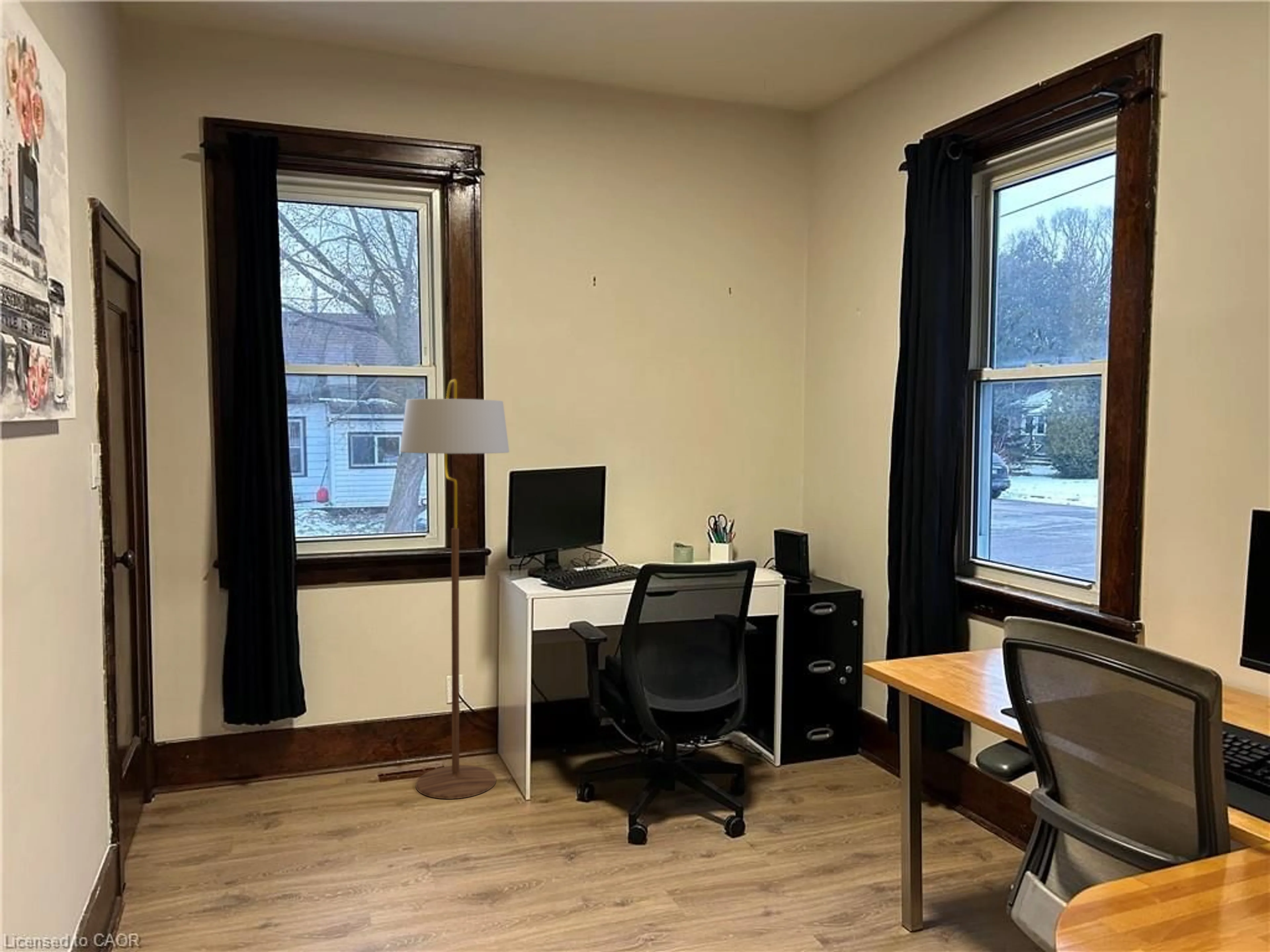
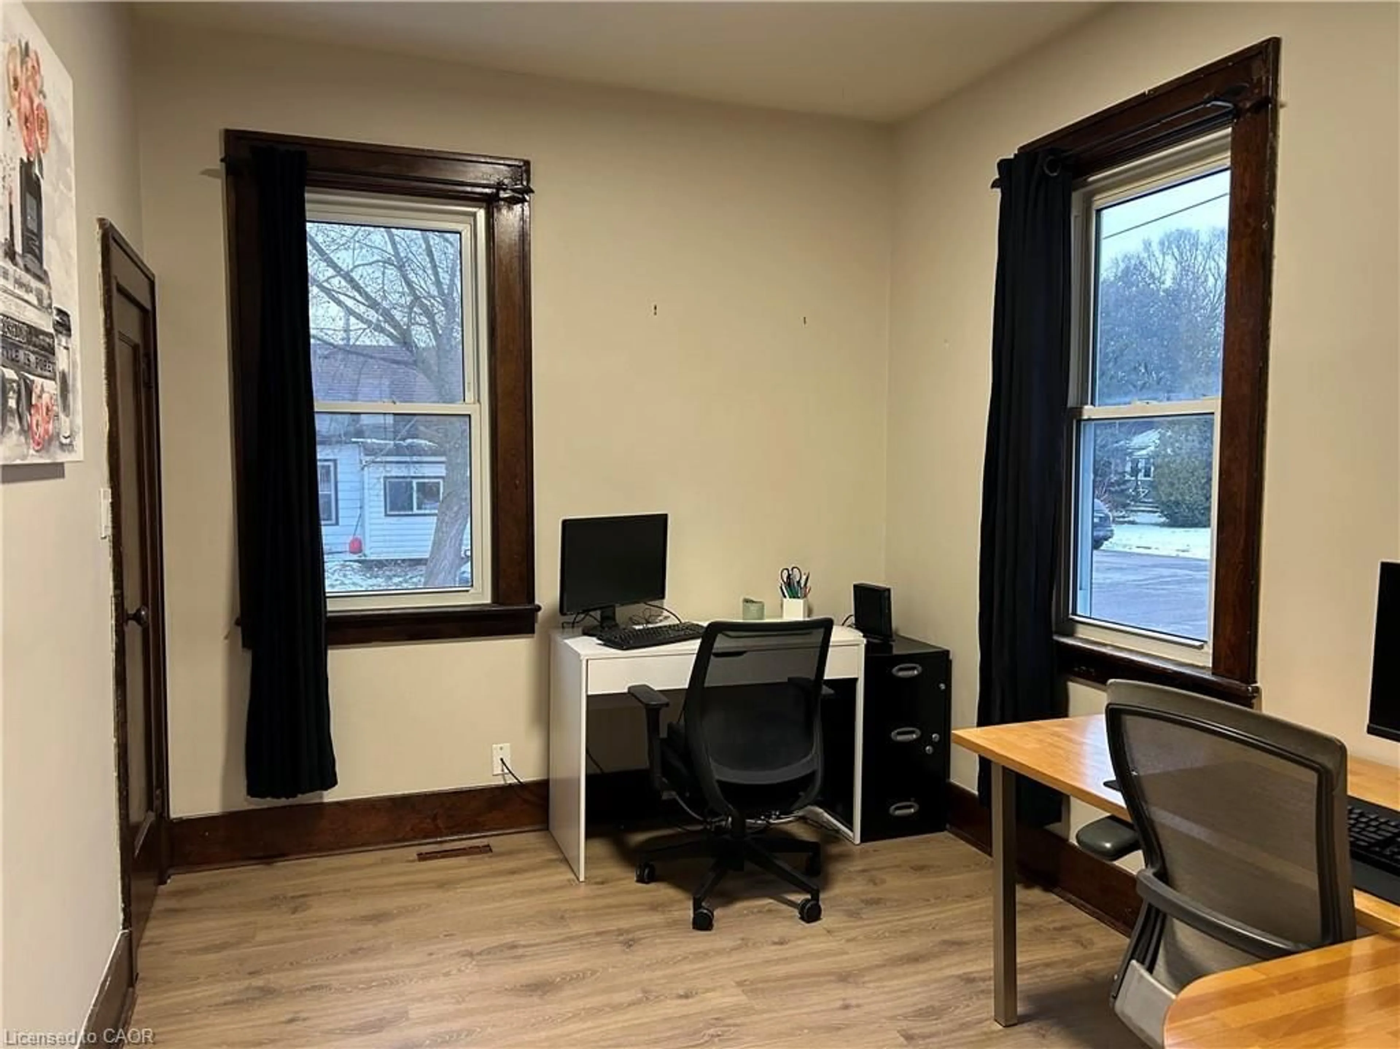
- floor lamp (454, 582)
